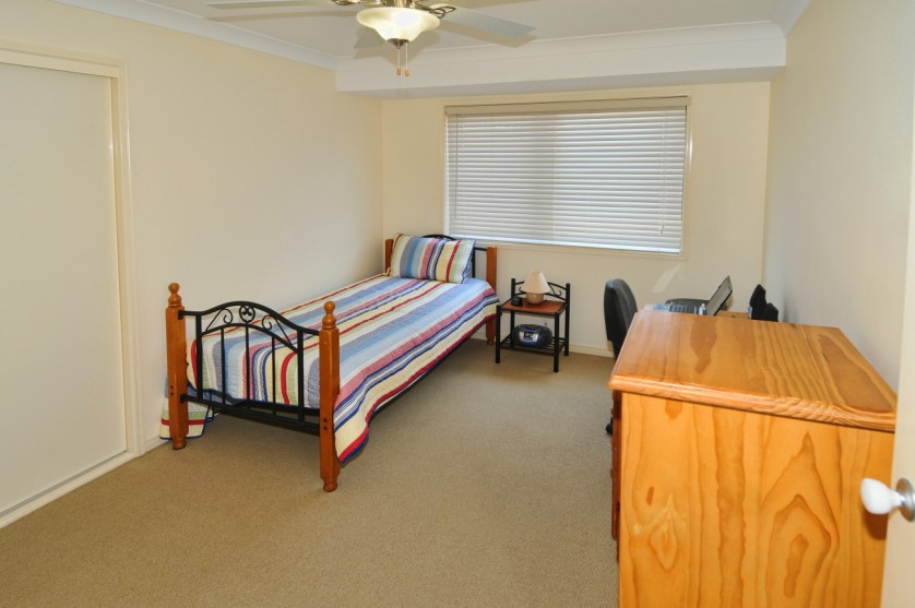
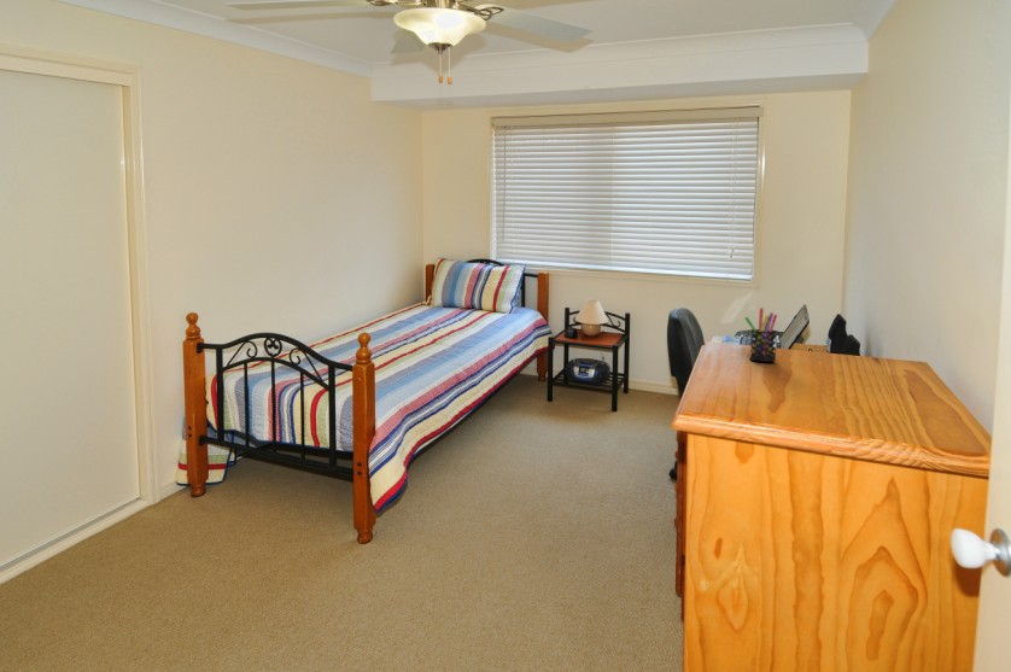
+ pen holder (760, 334)
